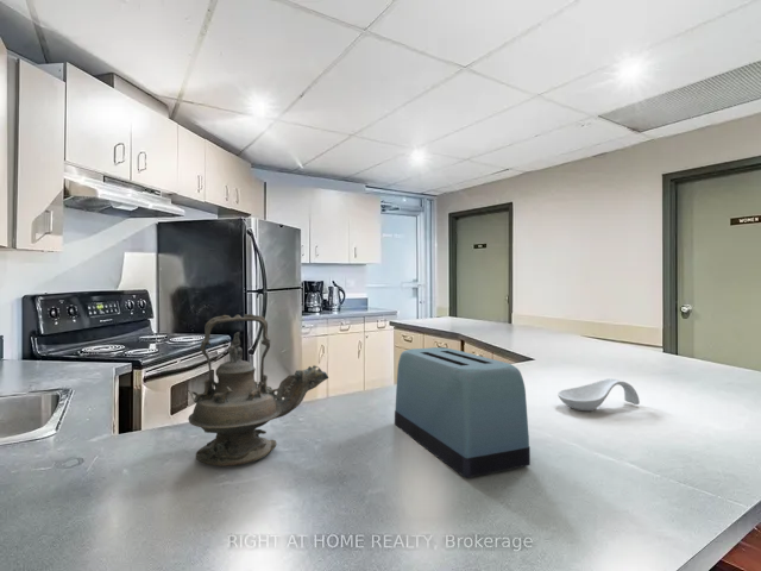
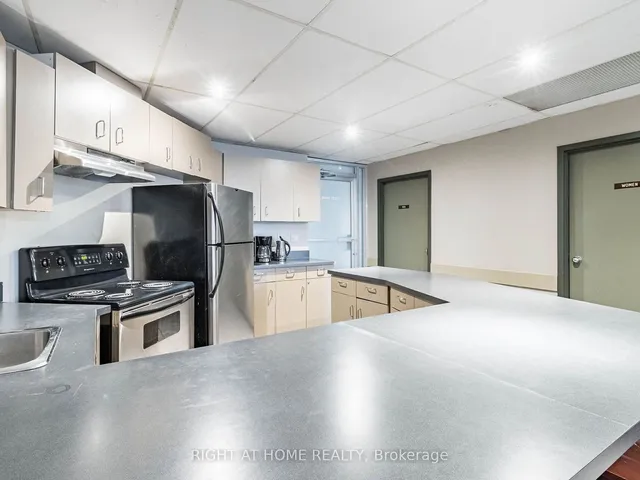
- toaster (452, 399)
- teapot (263, 381)
- spoon rest (598, 393)
